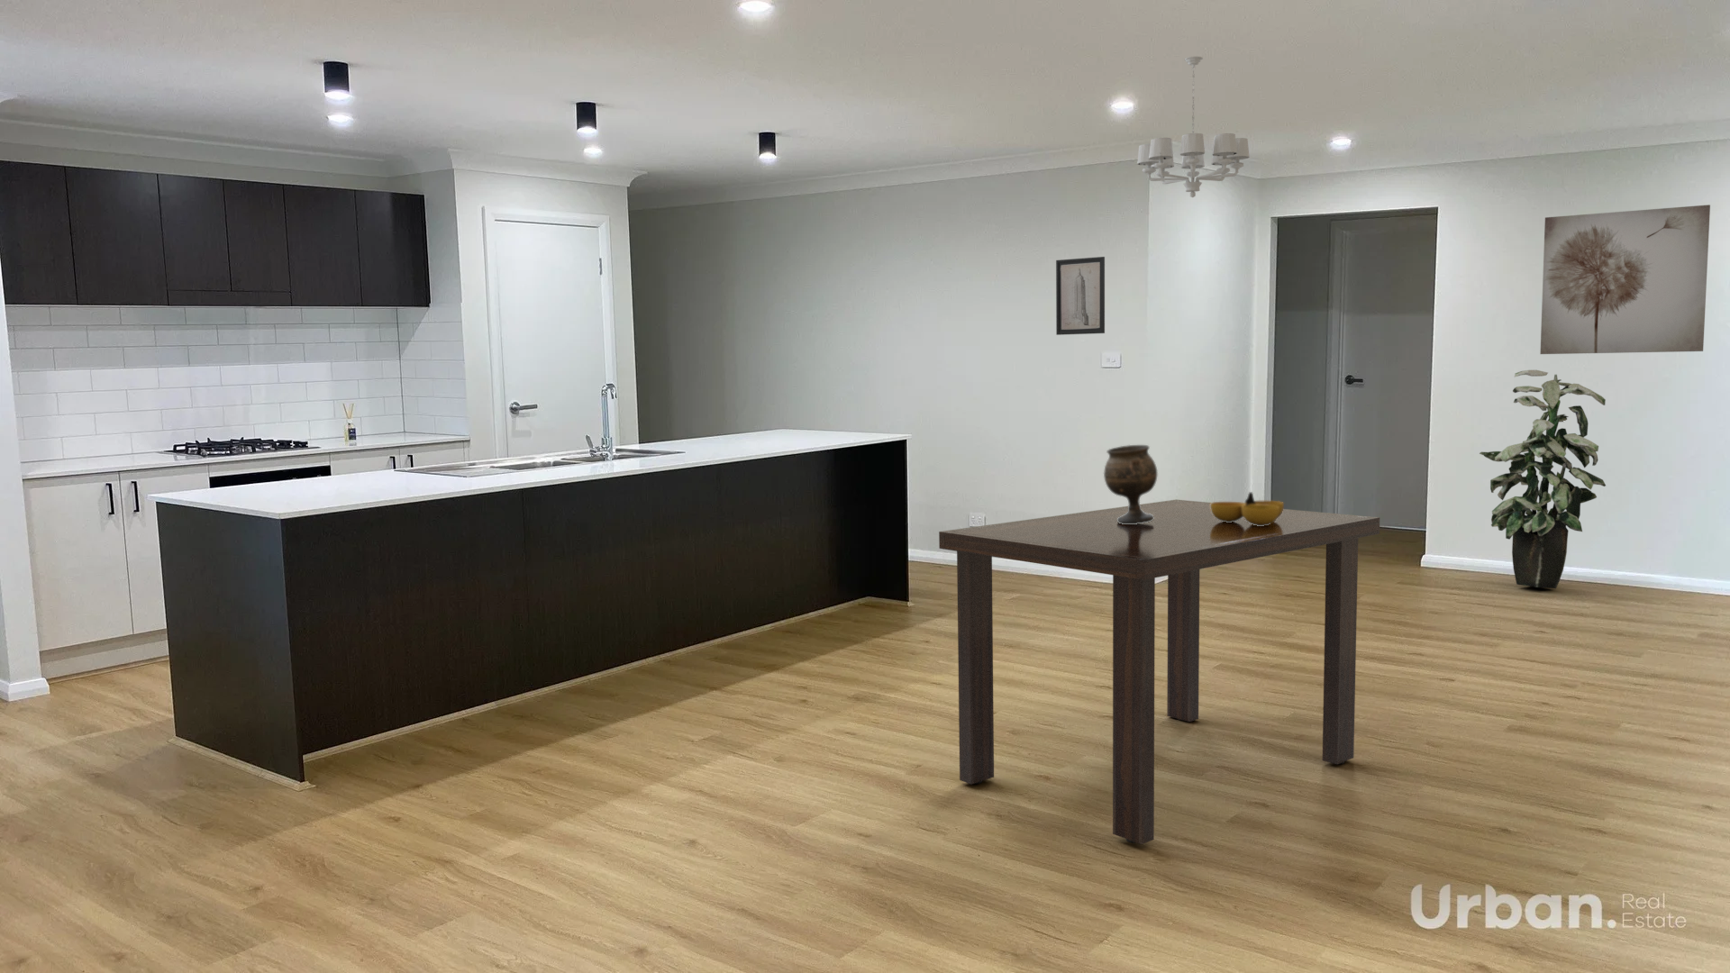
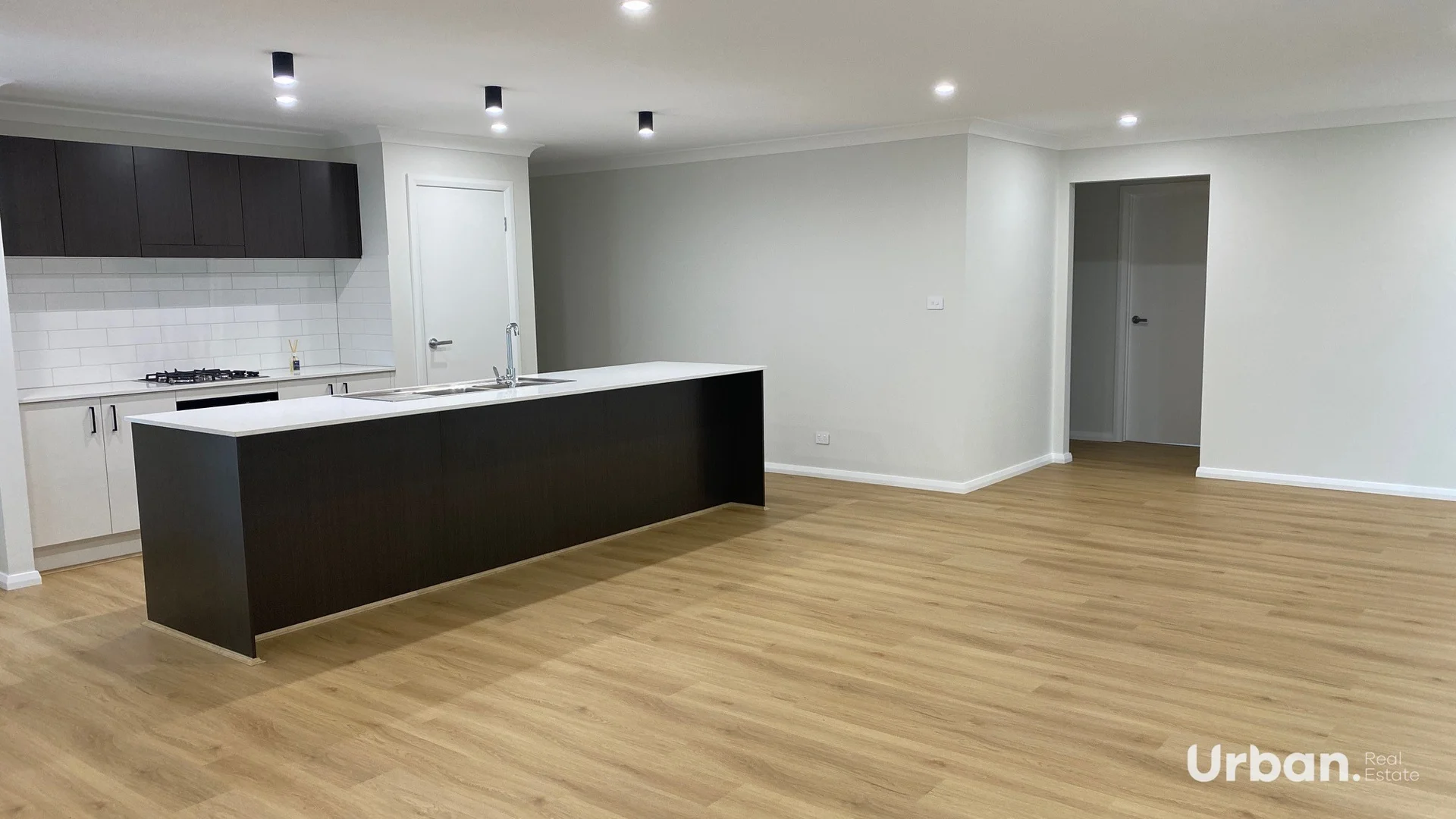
- wall art (1079, 296)
- chandelier (1193, 128)
- indoor plant (1538, 480)
- decorative bowl (1245, 505)
- wall art (1622, 282)
- goblet (1130, 484)
- dining table (1168, 649)
